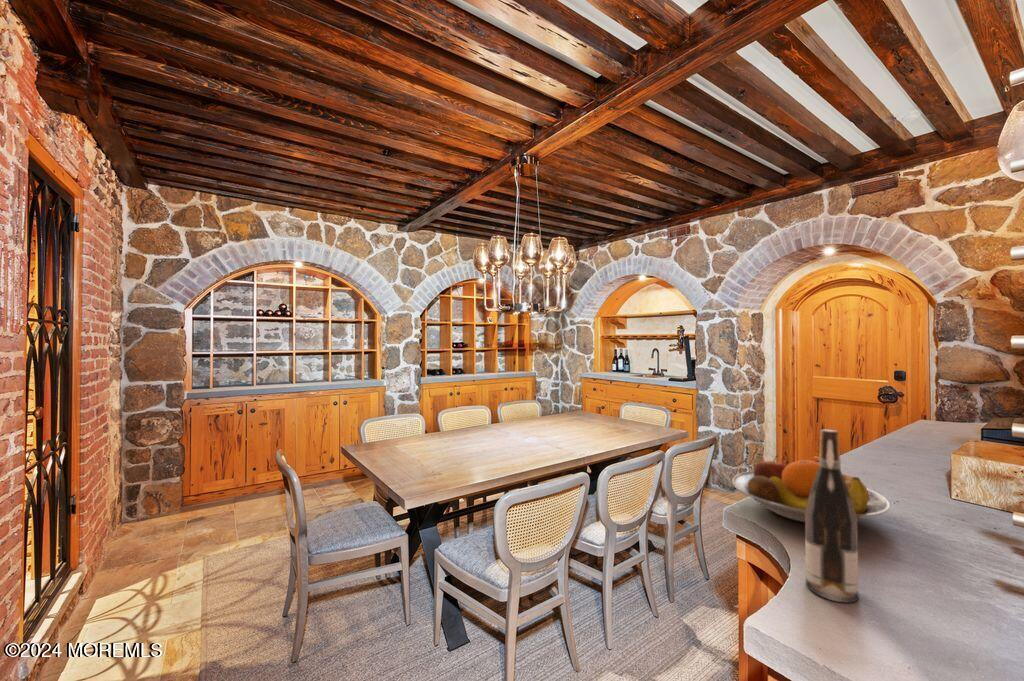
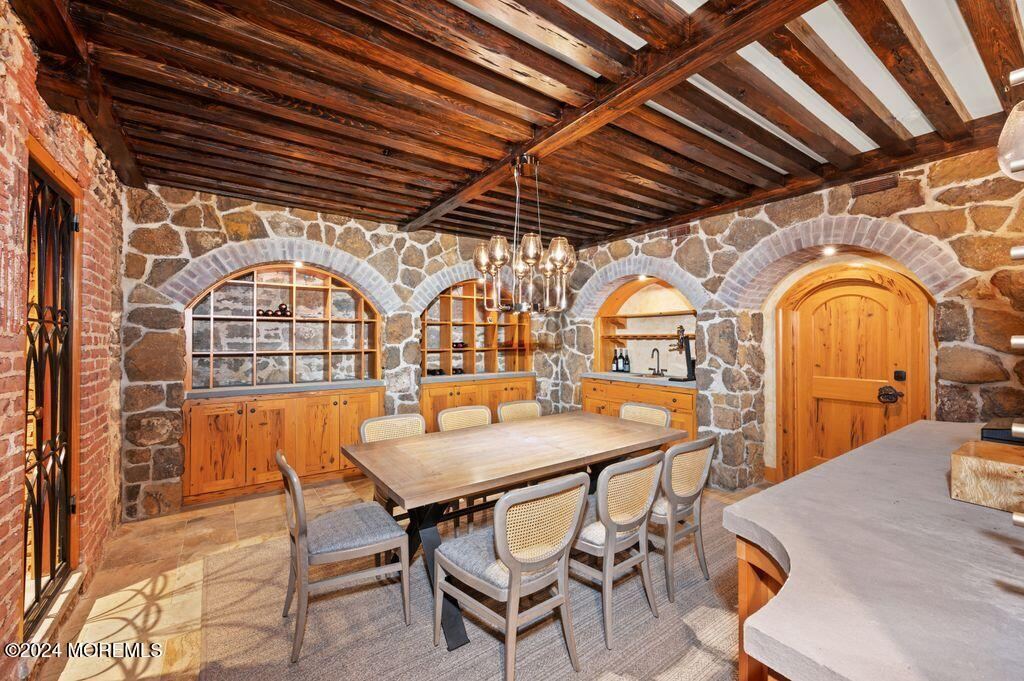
- fruit bowl (804, 484)
- wine bottle (830, 510)
